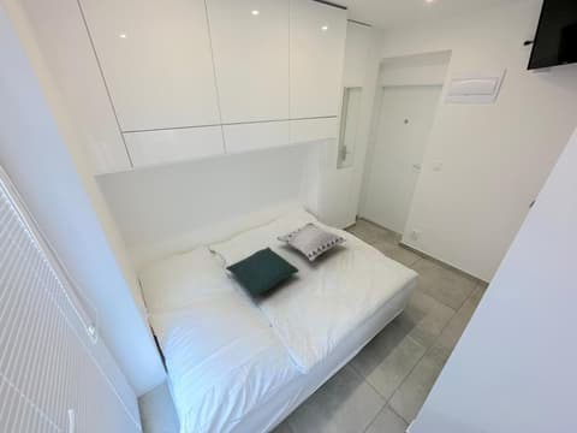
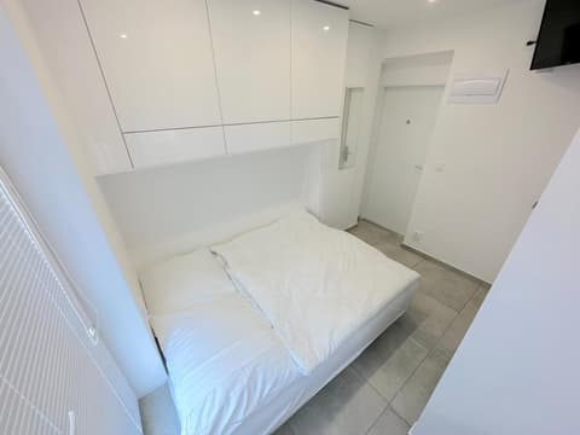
- pillow (262, 269)
- decorative pillow (310, 238)
